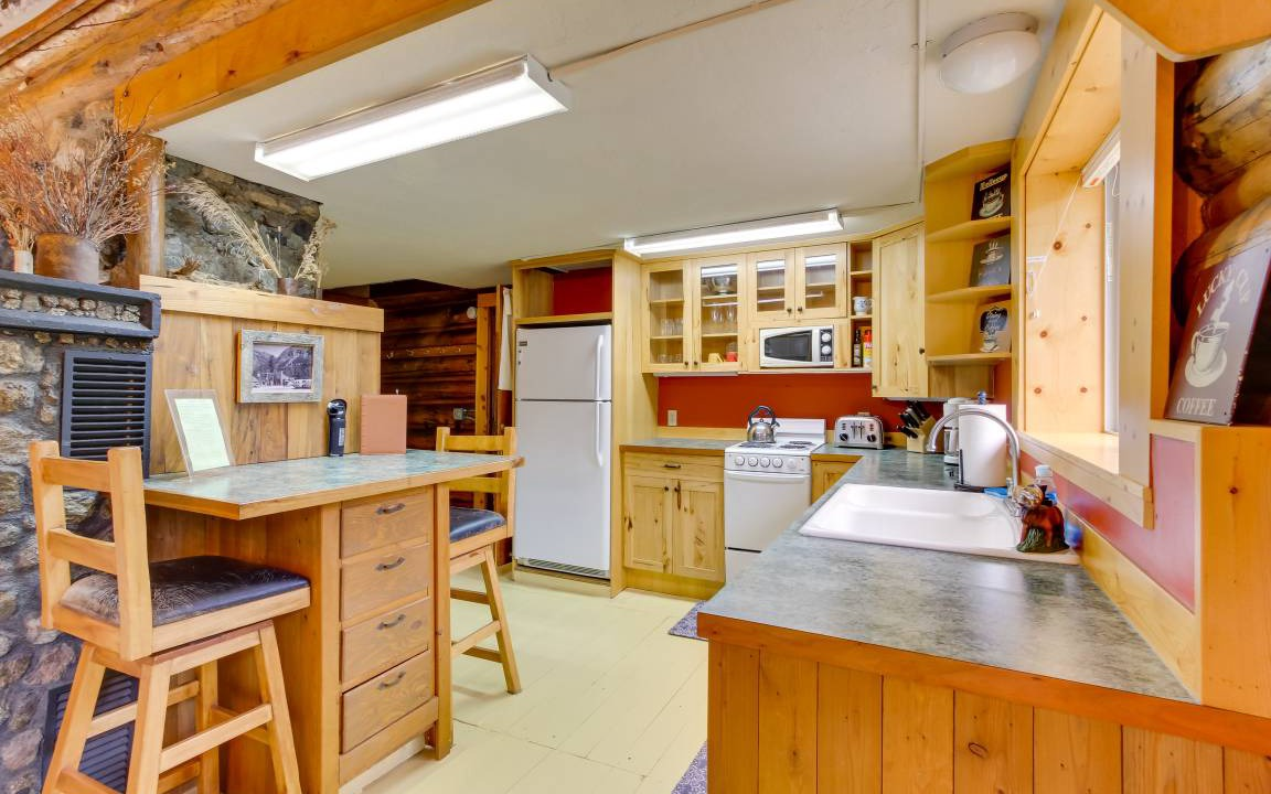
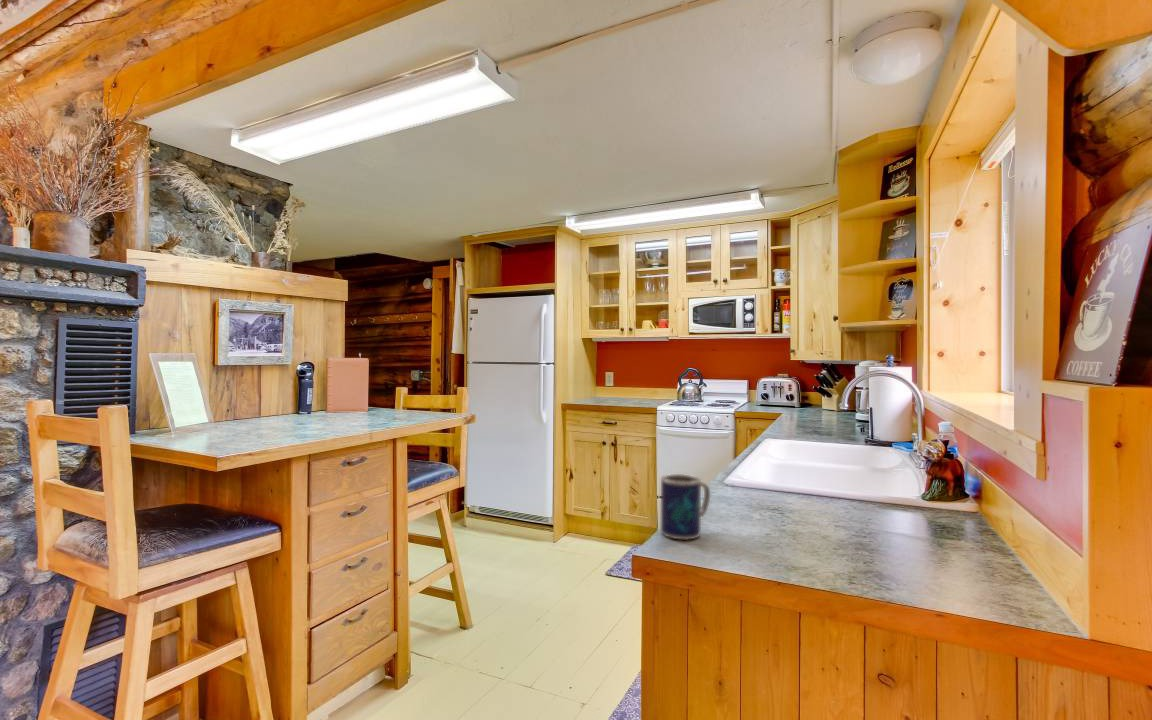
+ mug (687, 504)
